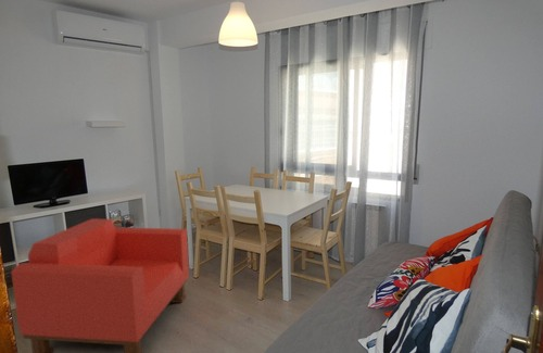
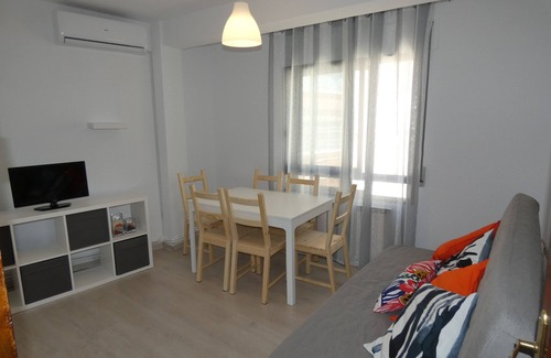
- armchair (116, 278)
